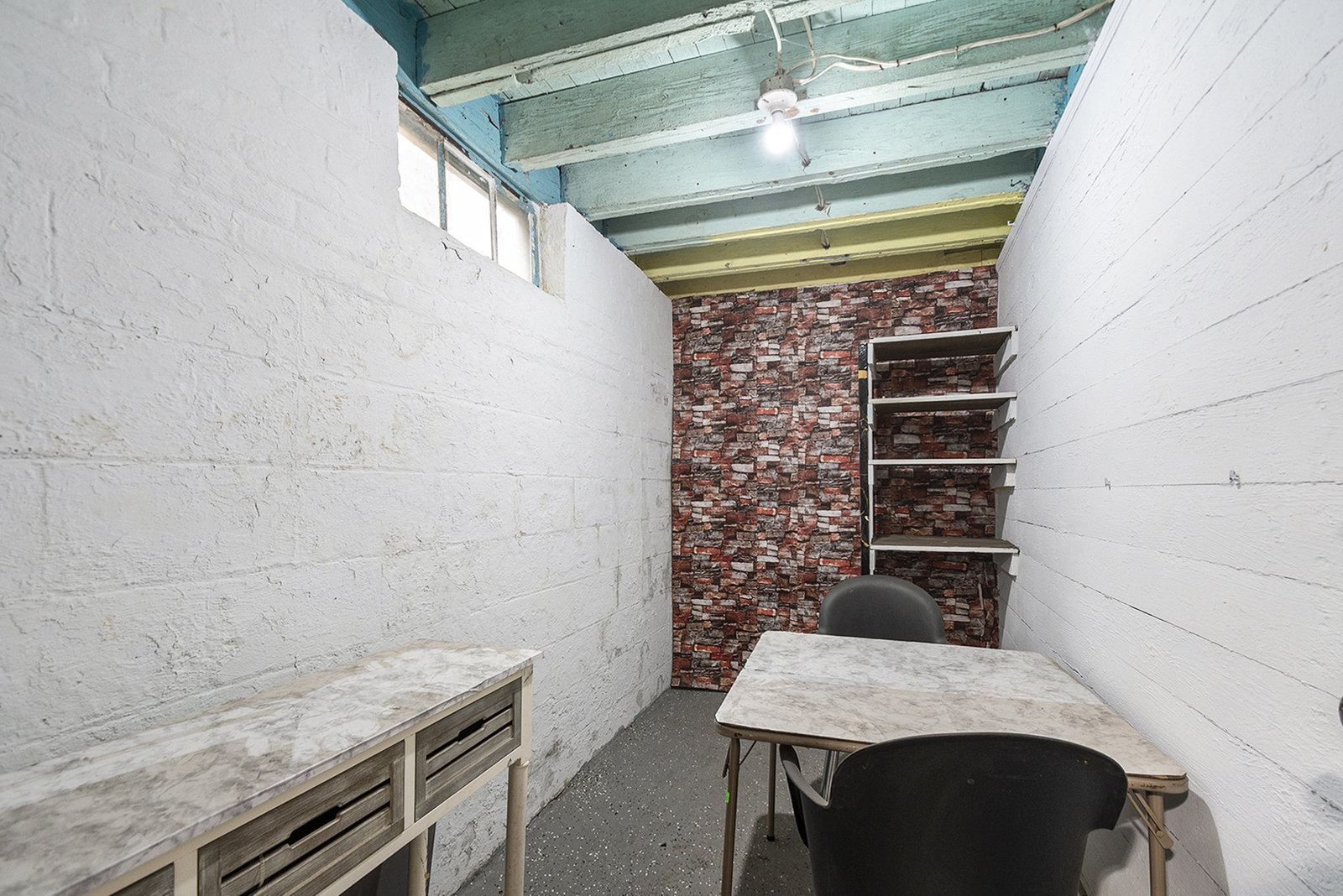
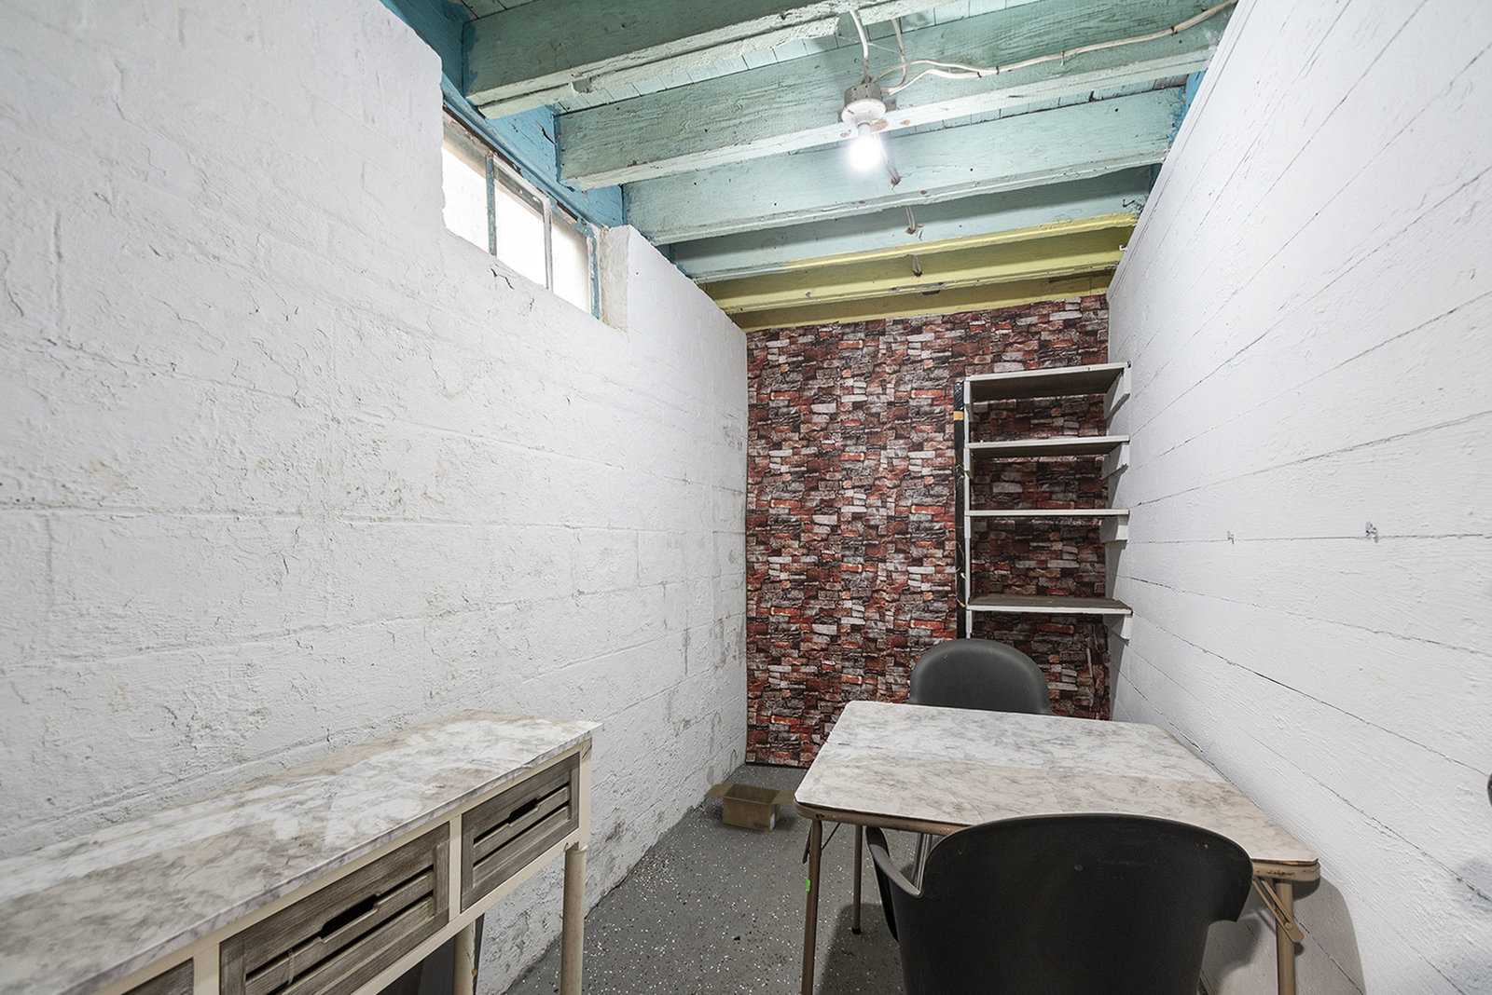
+ cardboard box (752, 803)
